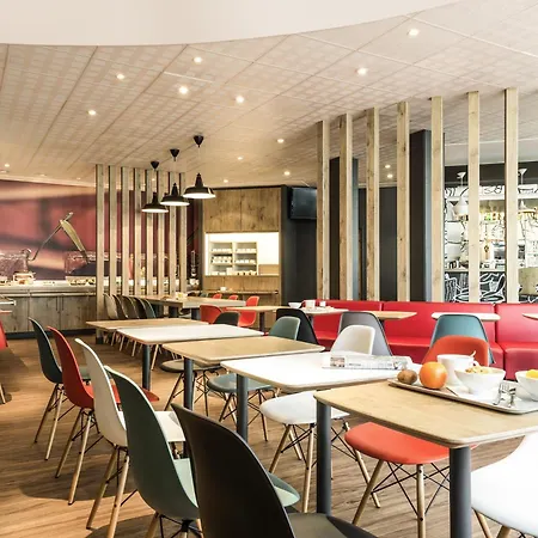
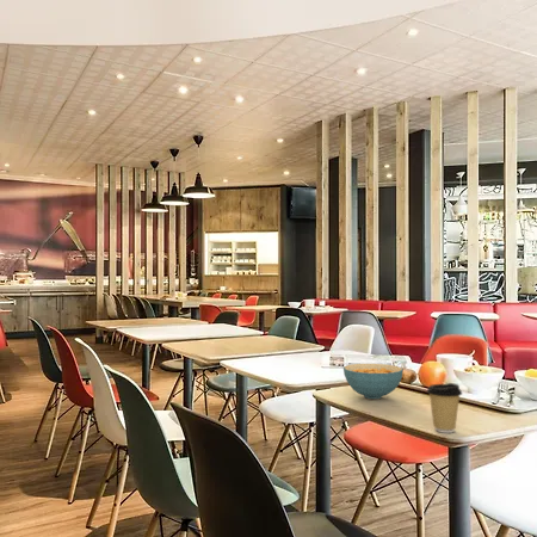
+ cereal bowl (372, 382)
+ coffee cup (444, 407)
